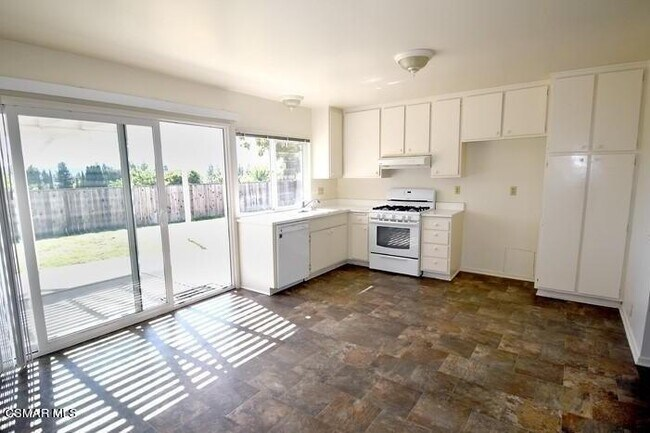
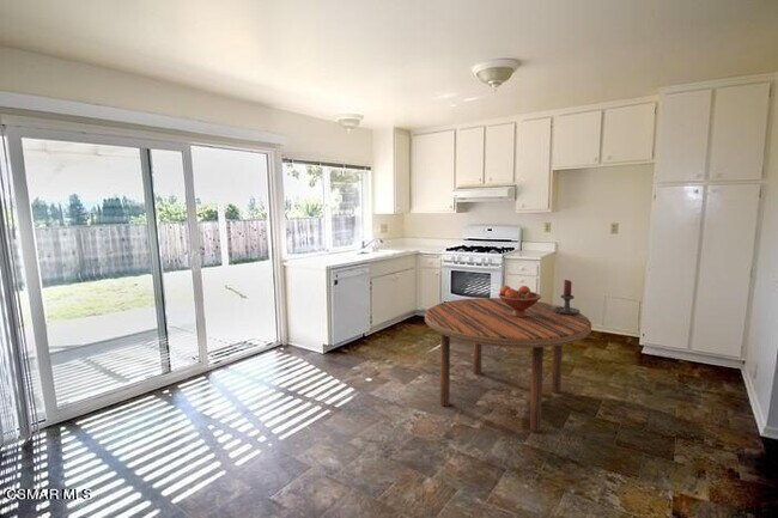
+ dining table (503, 346)
+ candle holder (564, 295)
+ fruit bowl (518, 300)
